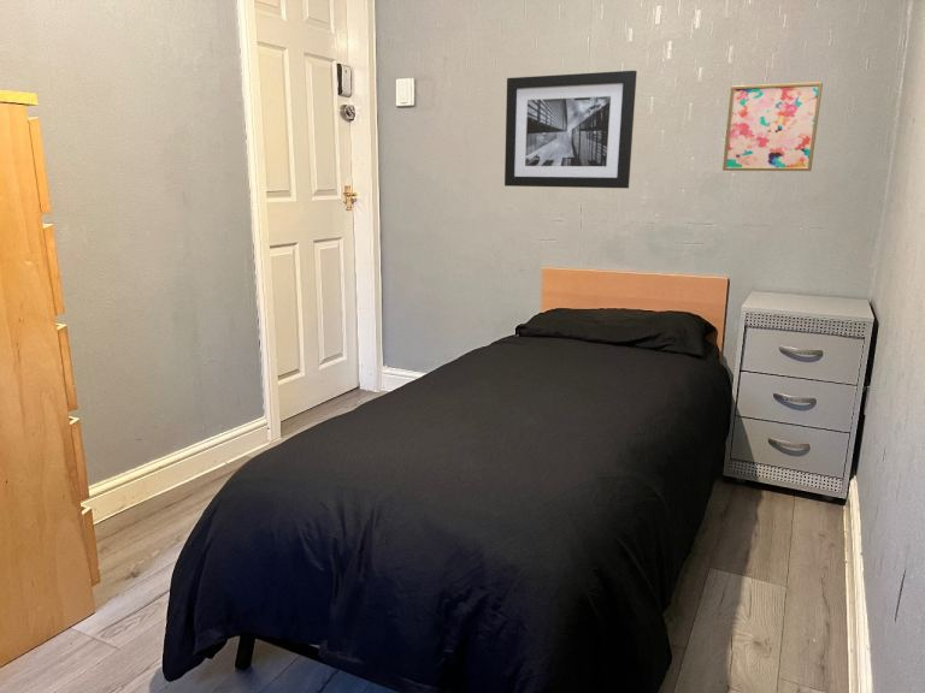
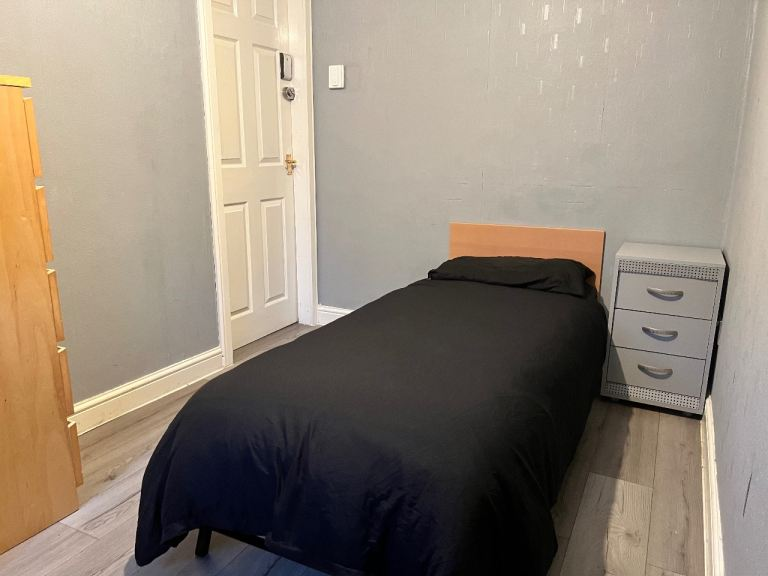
- wall art (566, 131)
- wall art (771, 128)
